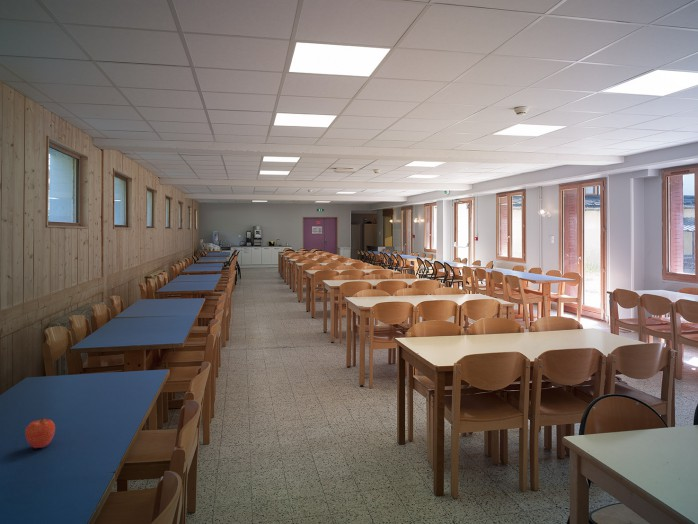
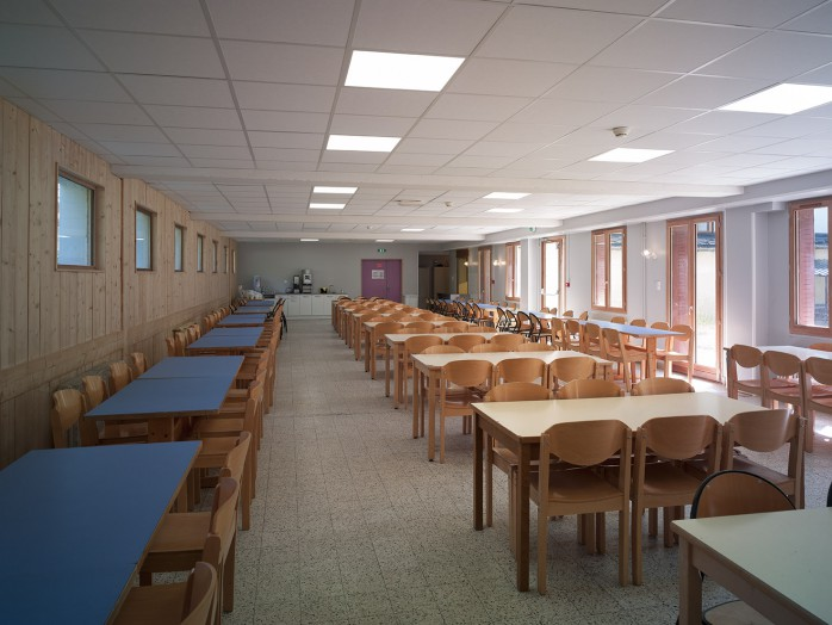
- apple (40, 431)
